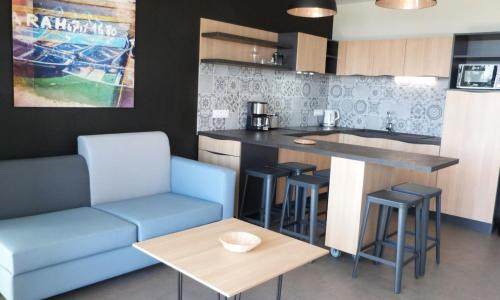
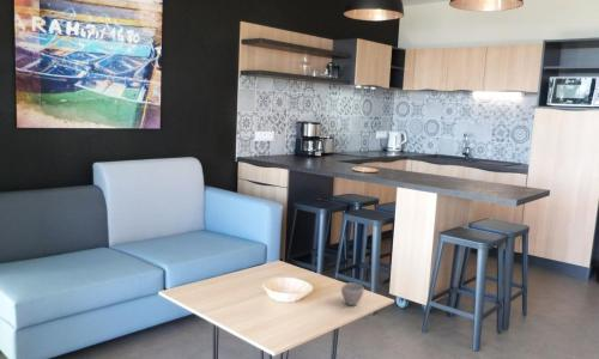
+ cup (351, 293)
